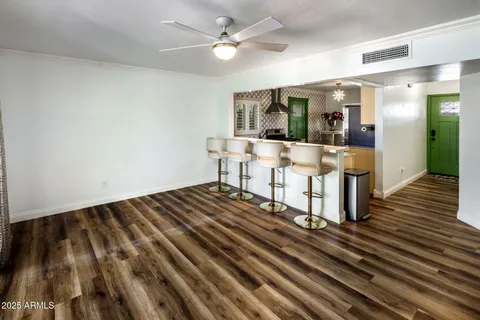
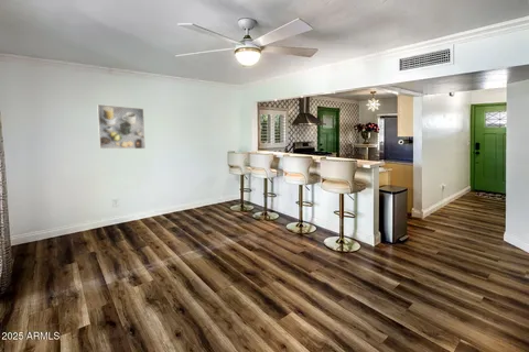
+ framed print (122, 128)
